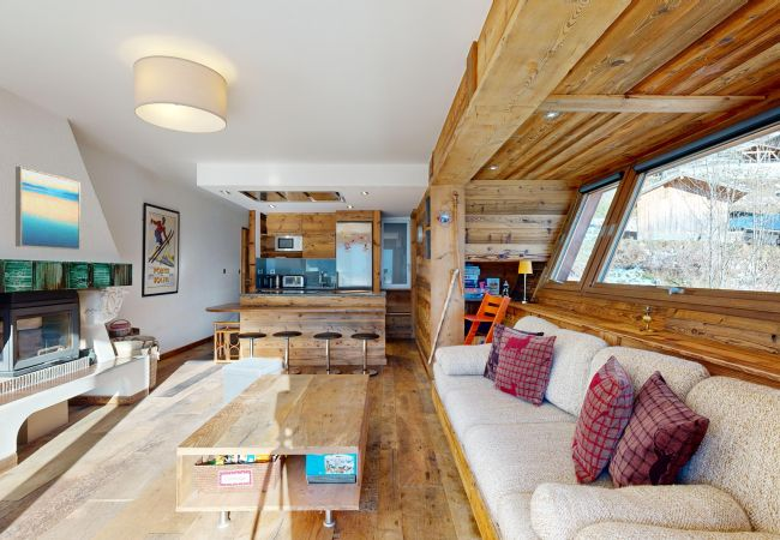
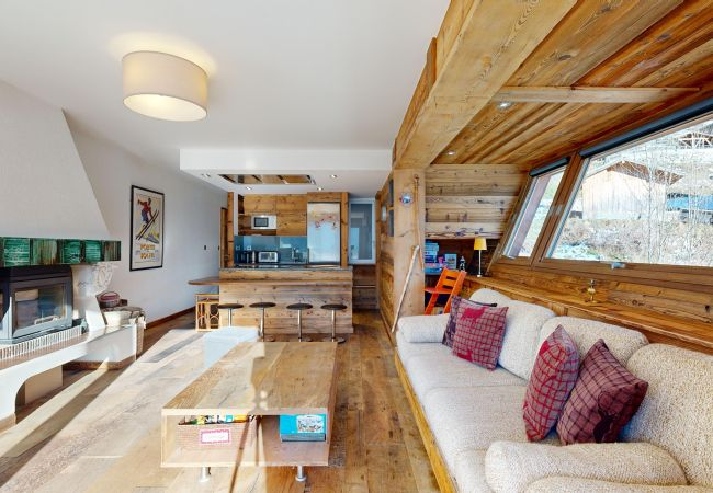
- wall art (50, 211)
